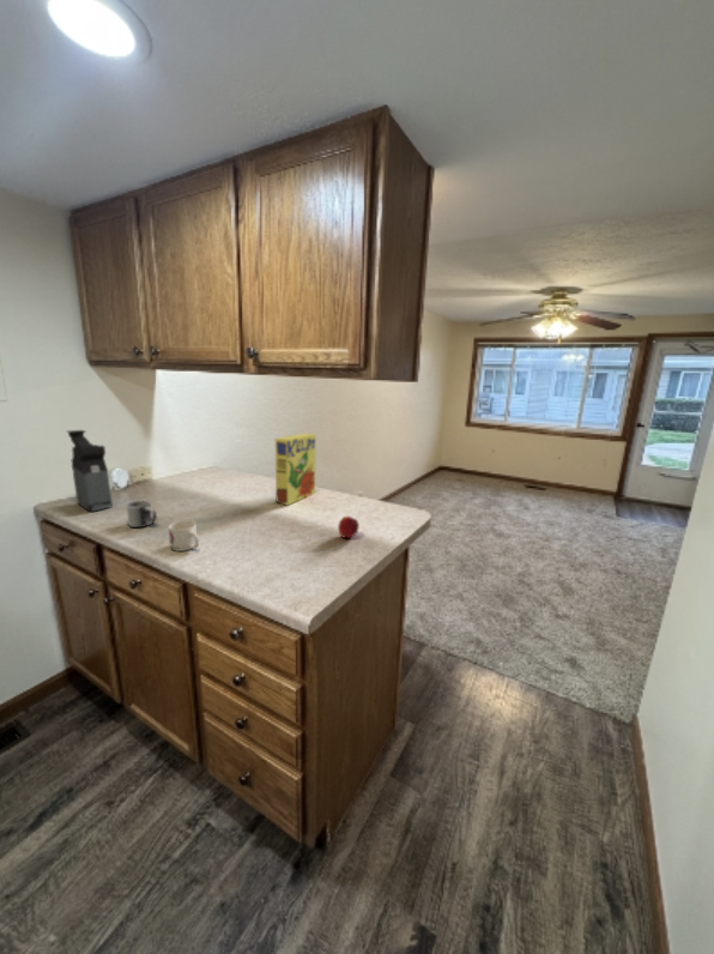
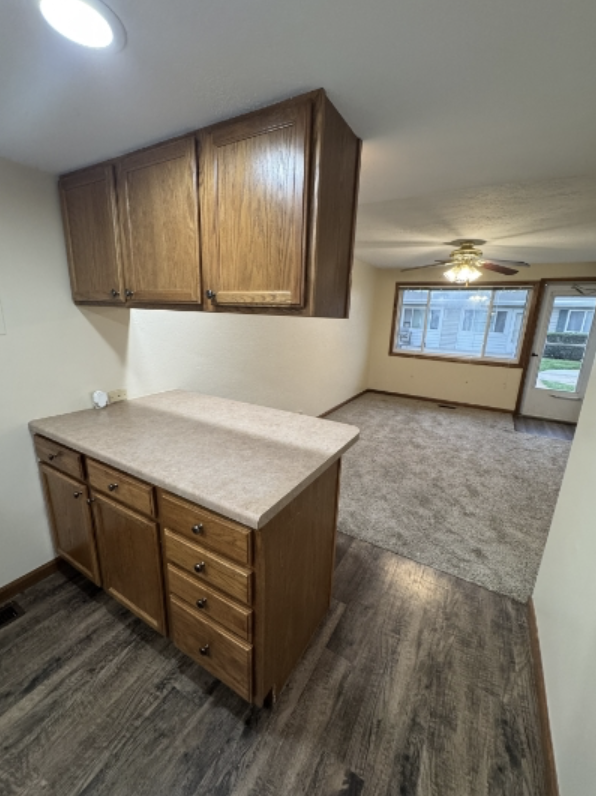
- mug (143, 514)
- mug (186, 536)
- coffee maker (89, 469)
- cereal box (296, 467)
- peach (347, 526)
